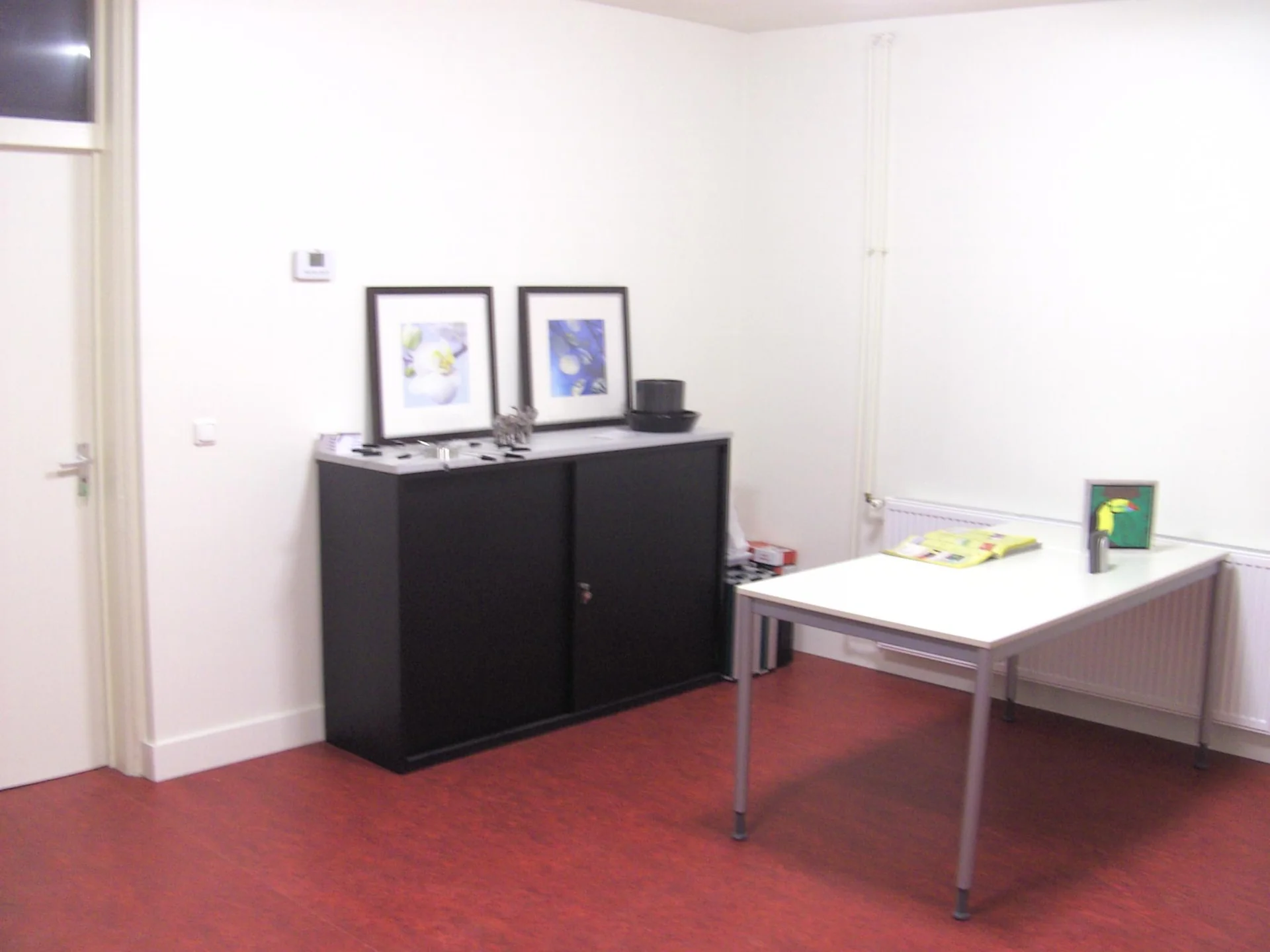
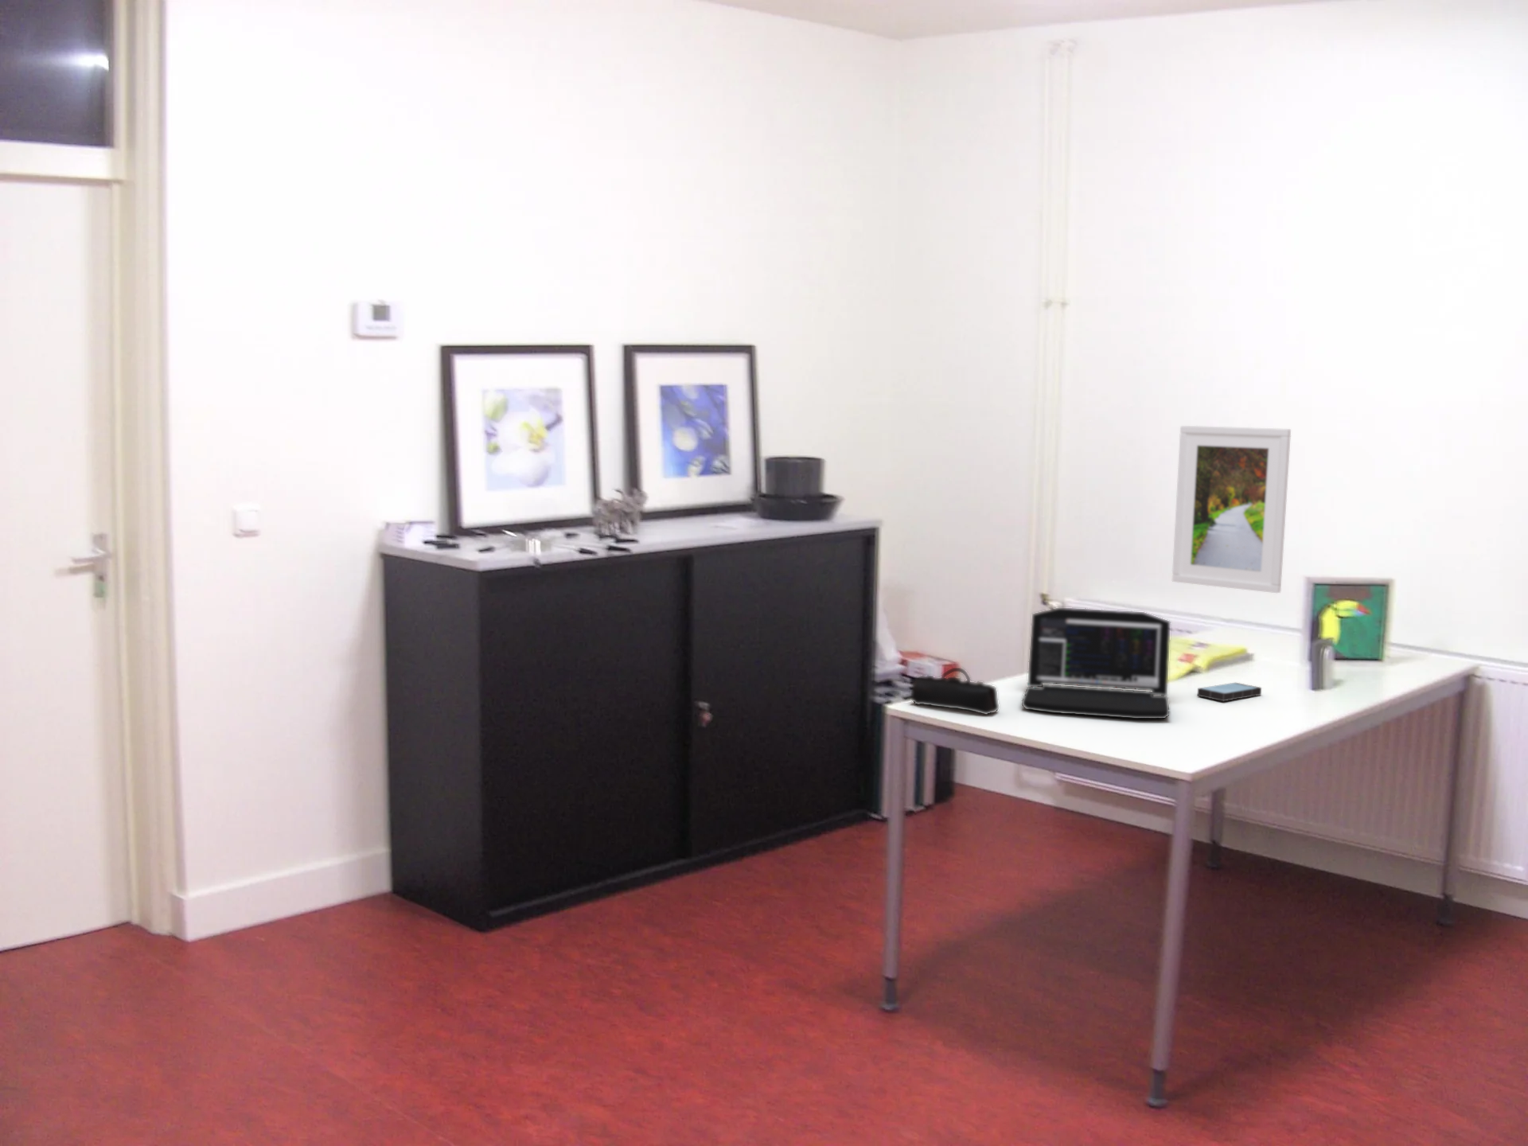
+ pencil case (954, 687)
+ smartphone (1228, 692)
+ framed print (1230, 507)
+ laptop (1097, 661)
